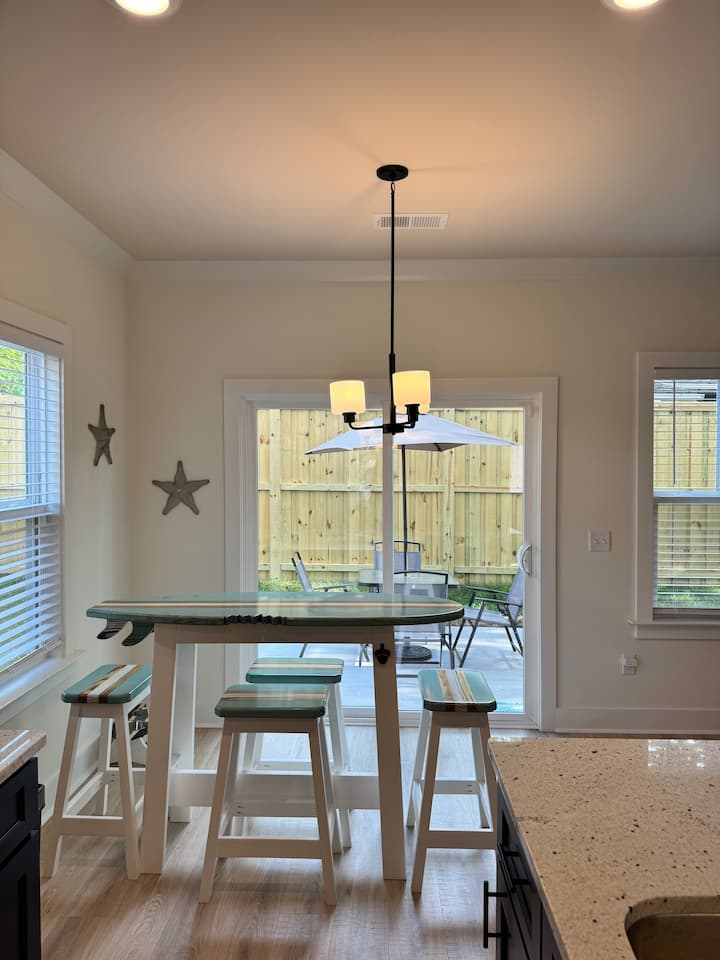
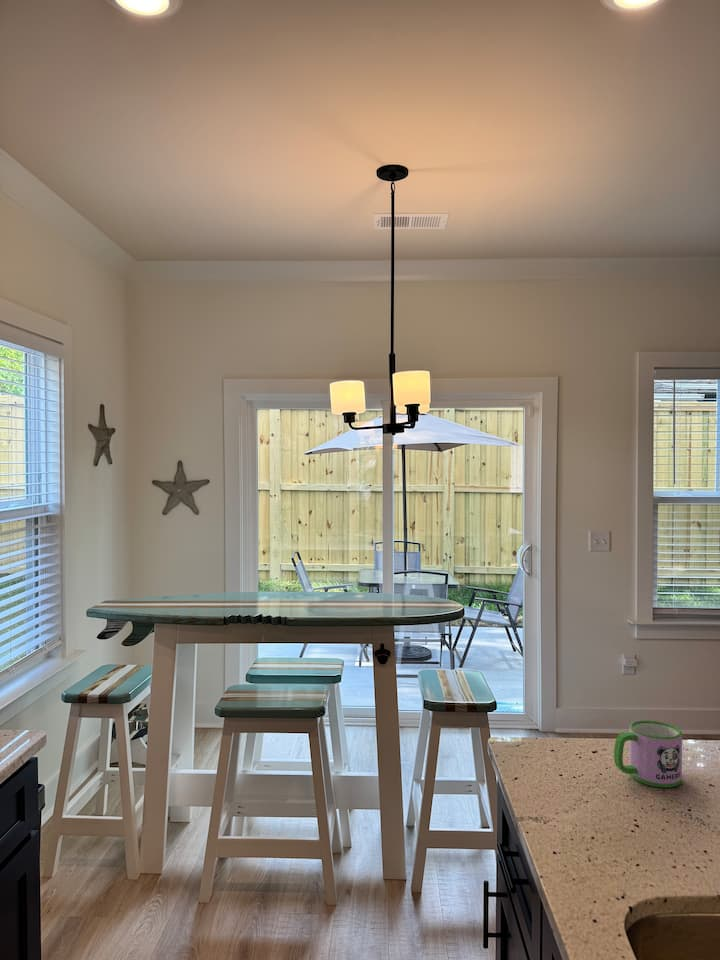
+ mug (646, 753)
